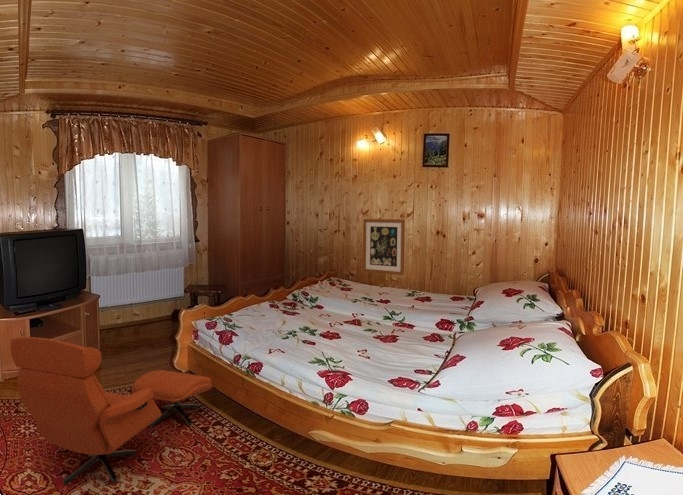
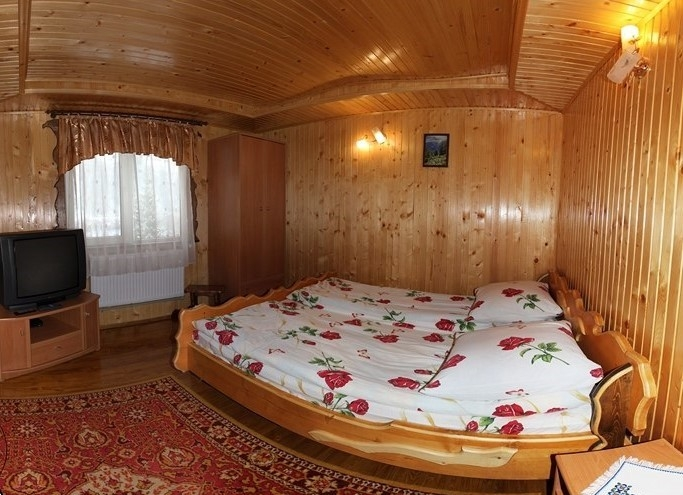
- armchair (133, 384)
- wall art (383, 246)
